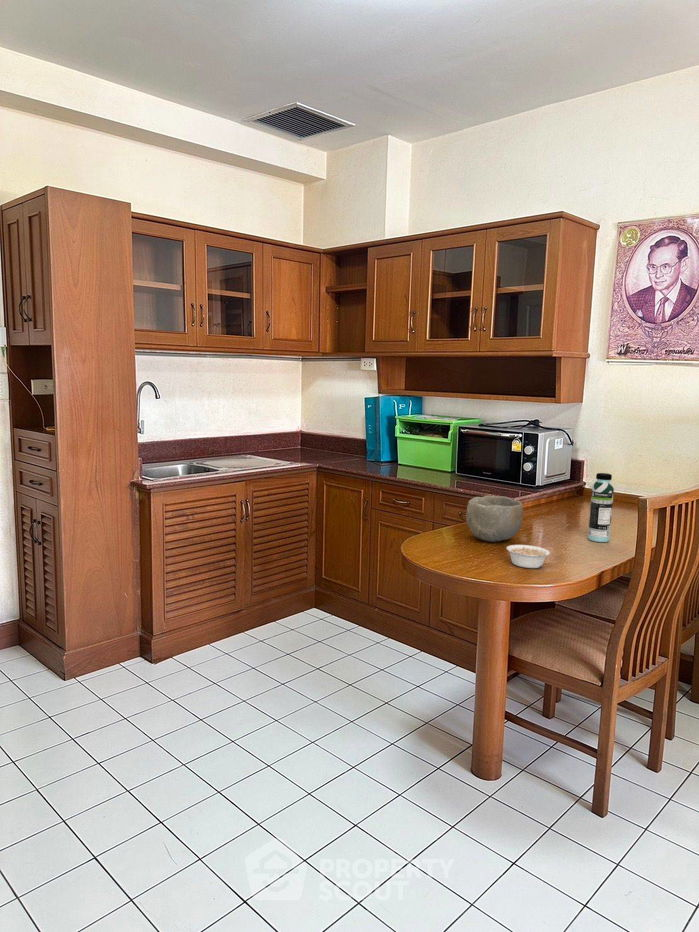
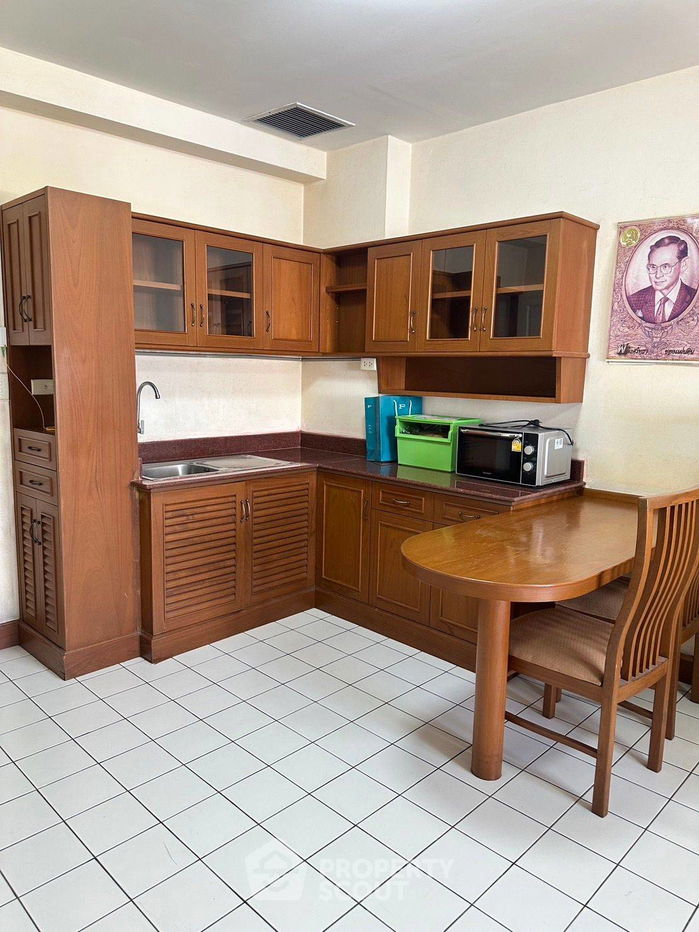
- water bottle (601, 507)
- bowl (493, 519)
- legume (529, 556)
